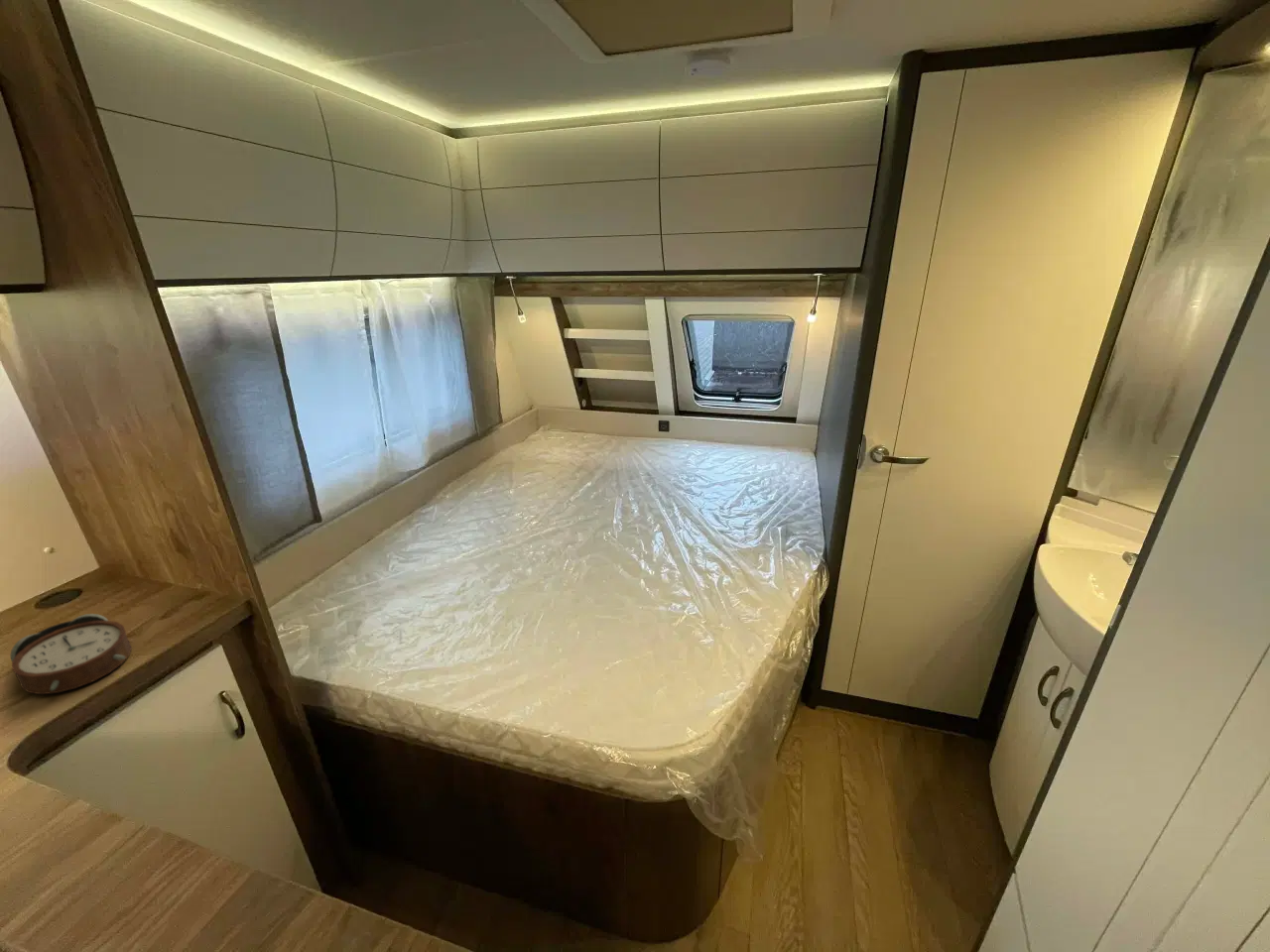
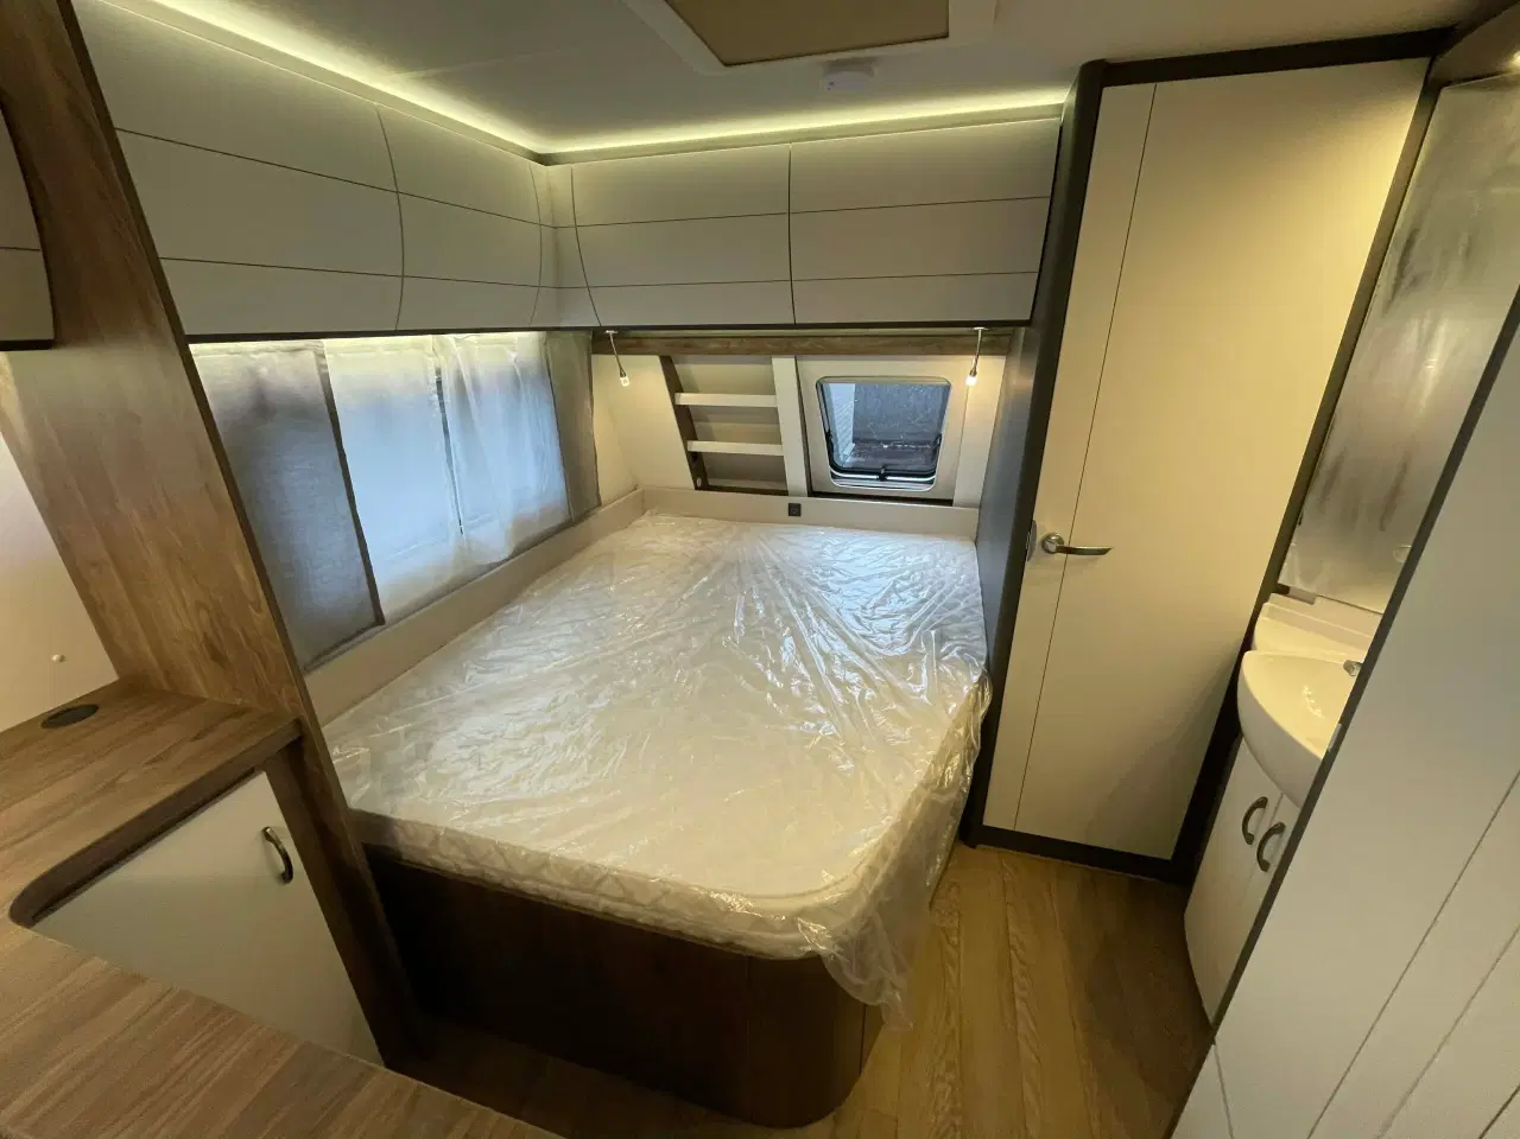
- alarm clock (69, 648)
